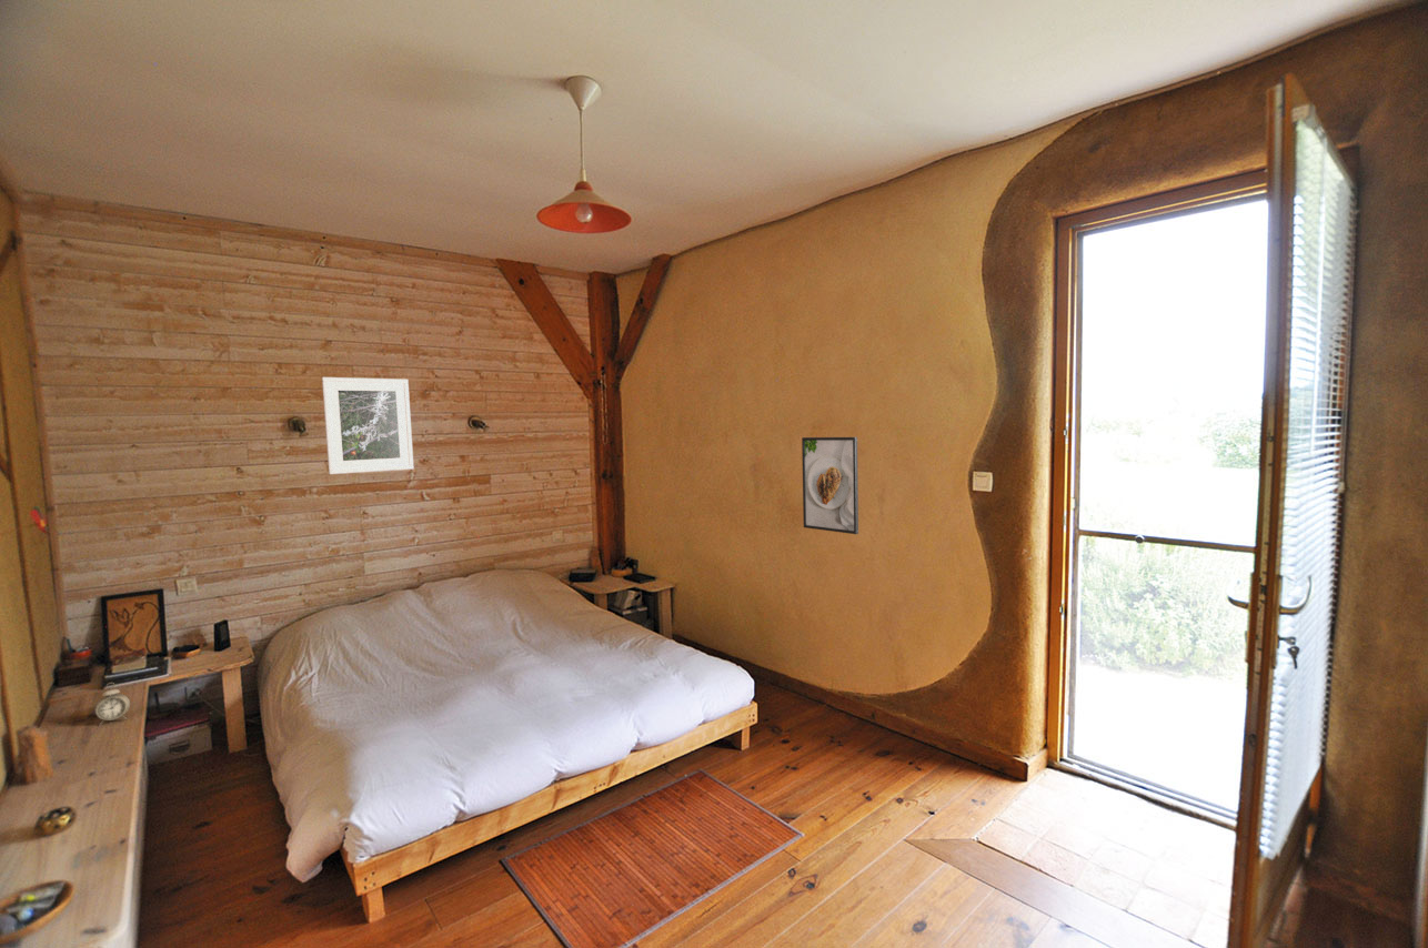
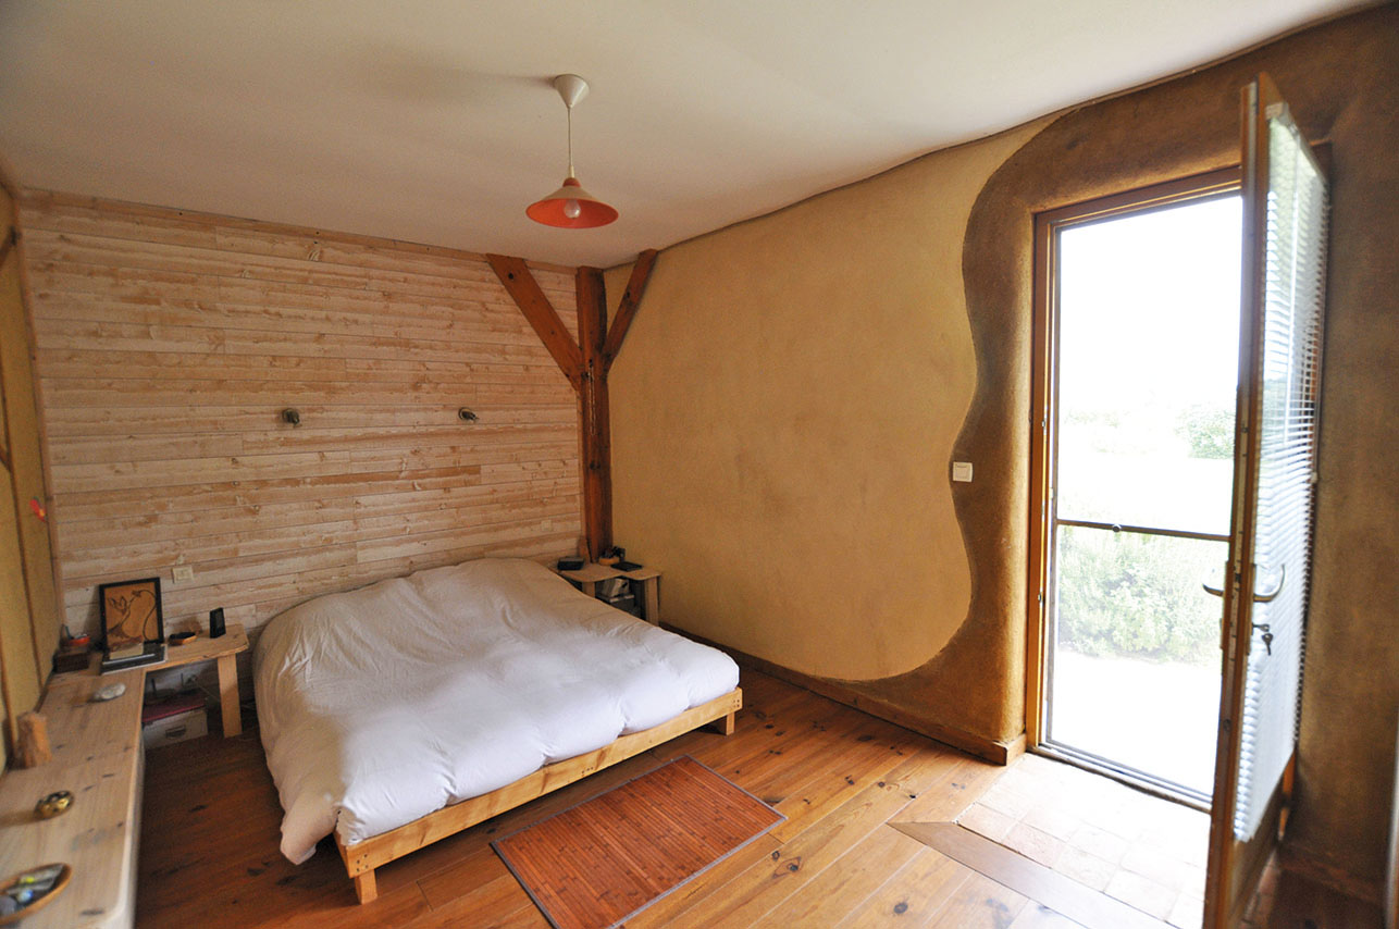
- alarm clock (111, 702)
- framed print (370, 425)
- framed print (828, 484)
